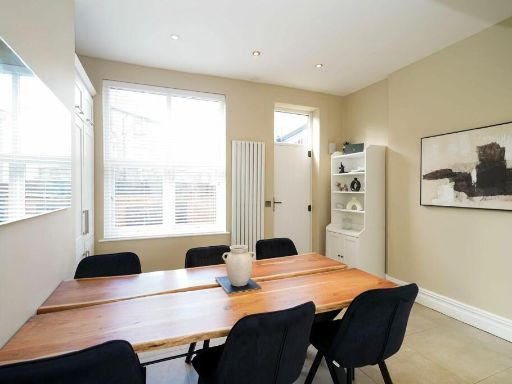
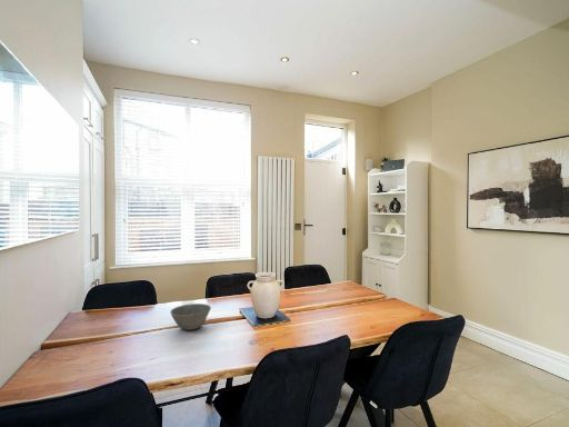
+ bowl (190, 317)
